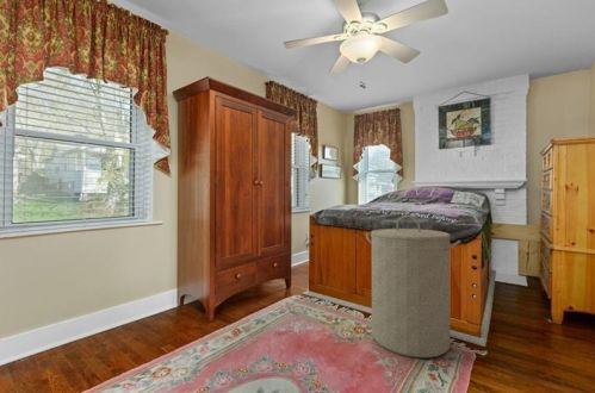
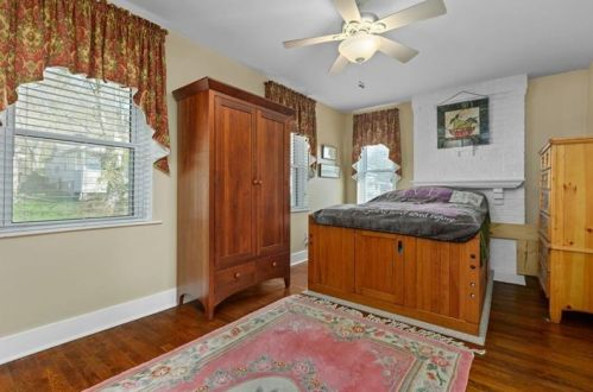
- laundry hamper (409, 276)
